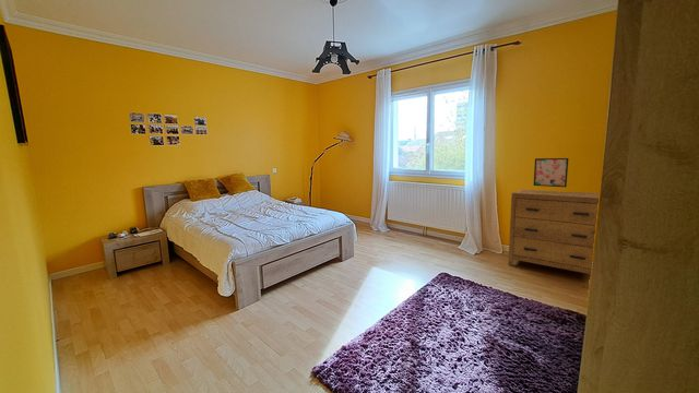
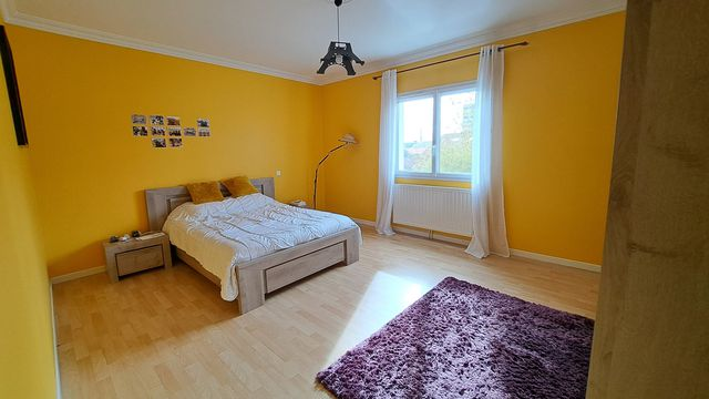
- dresser (557, 231)
- wall art (549, 171)
